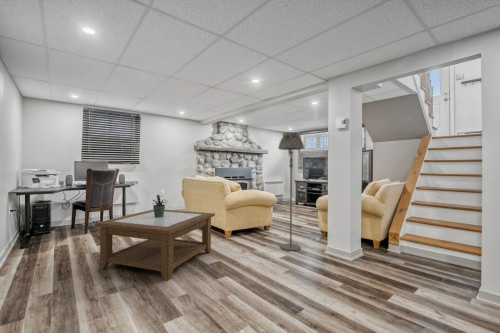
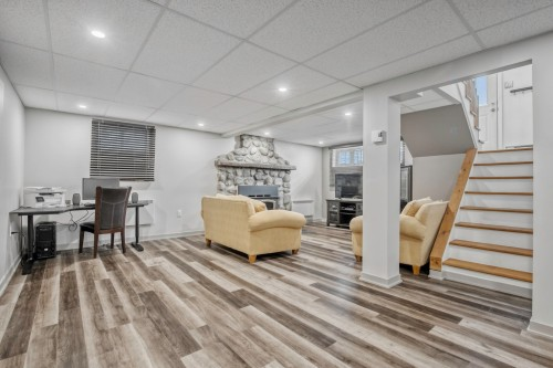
- floor lamp (290, 190)
- potted plant (160, 205)
- coffee table (160, 238)
